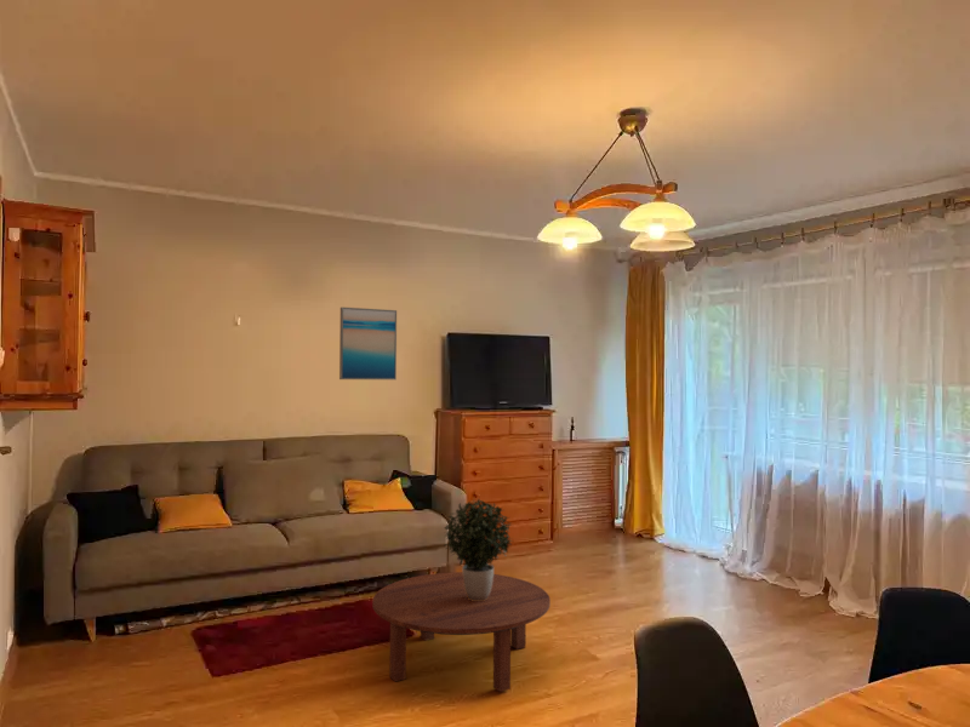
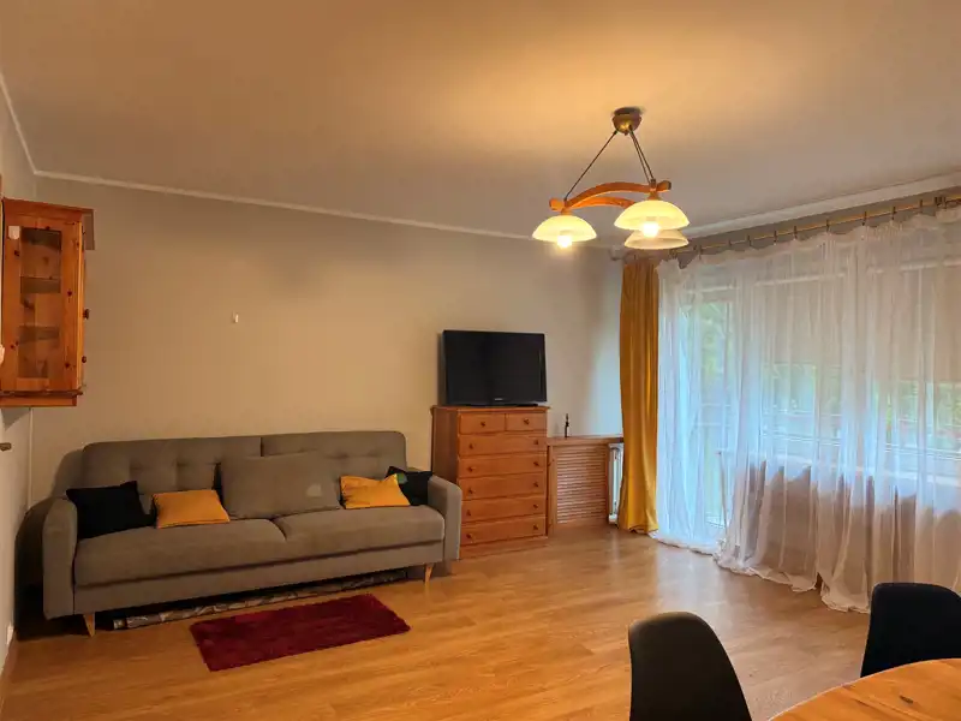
- wall art (369, 344)
- coffee table (461, 629)
- potted plant (478, 548)
